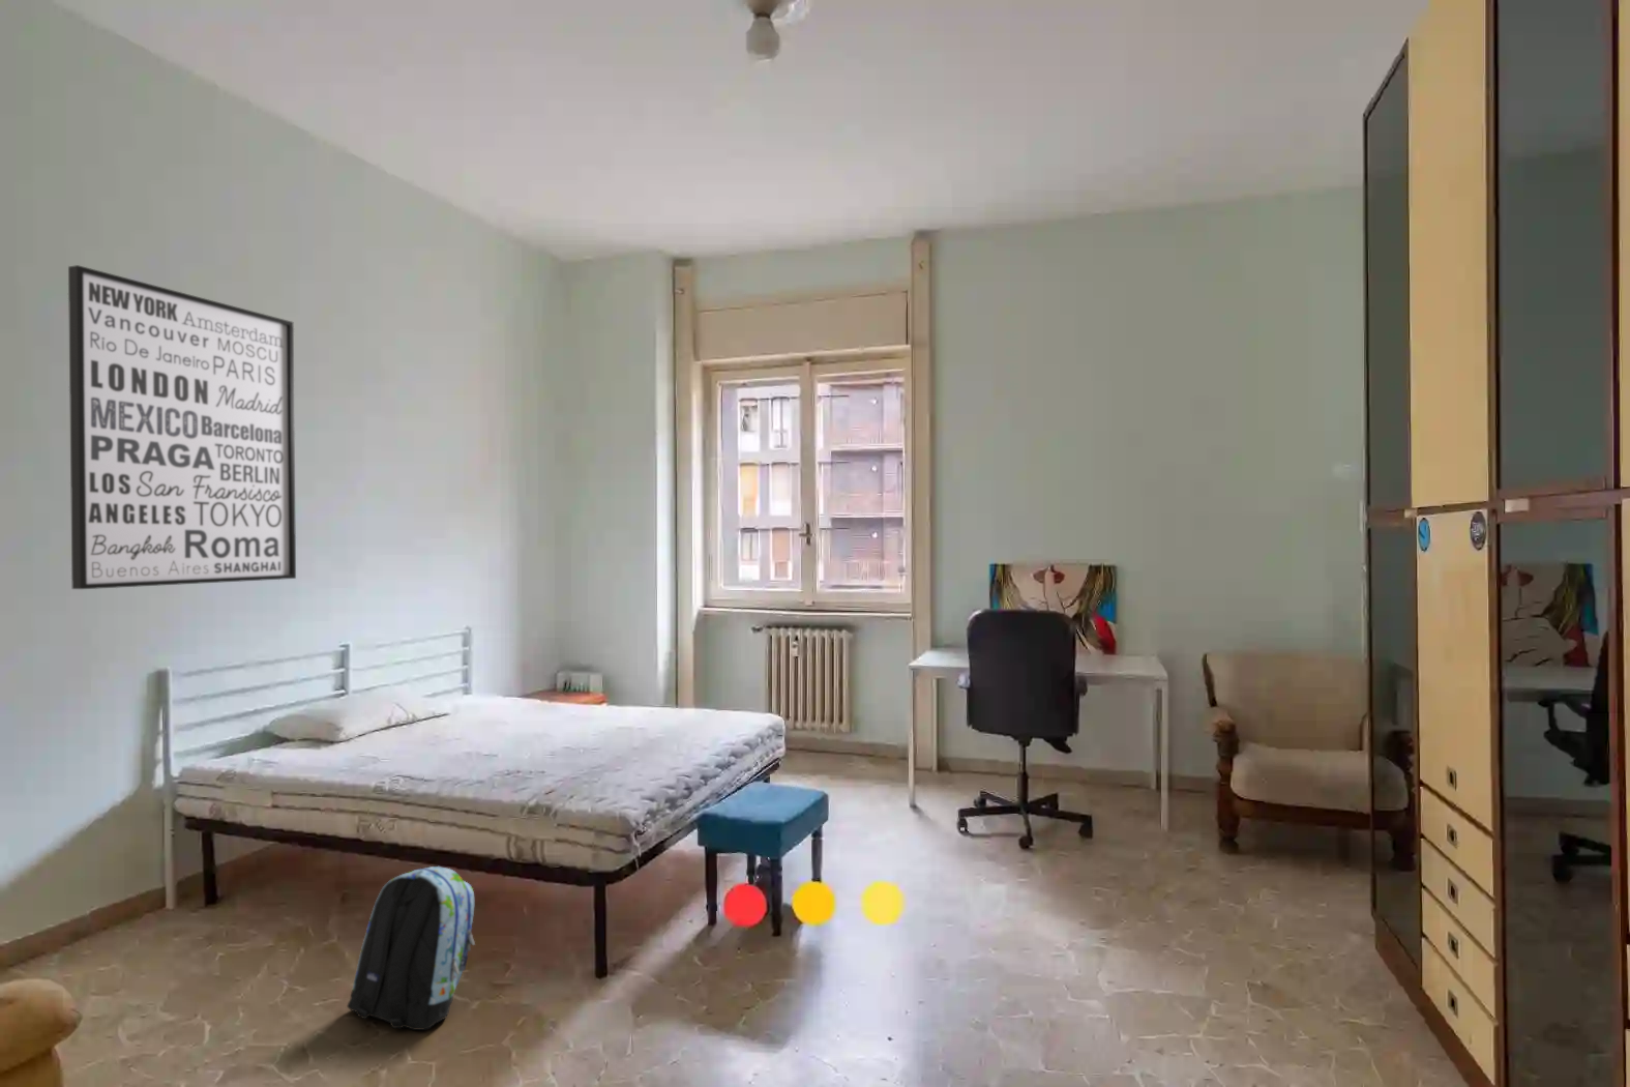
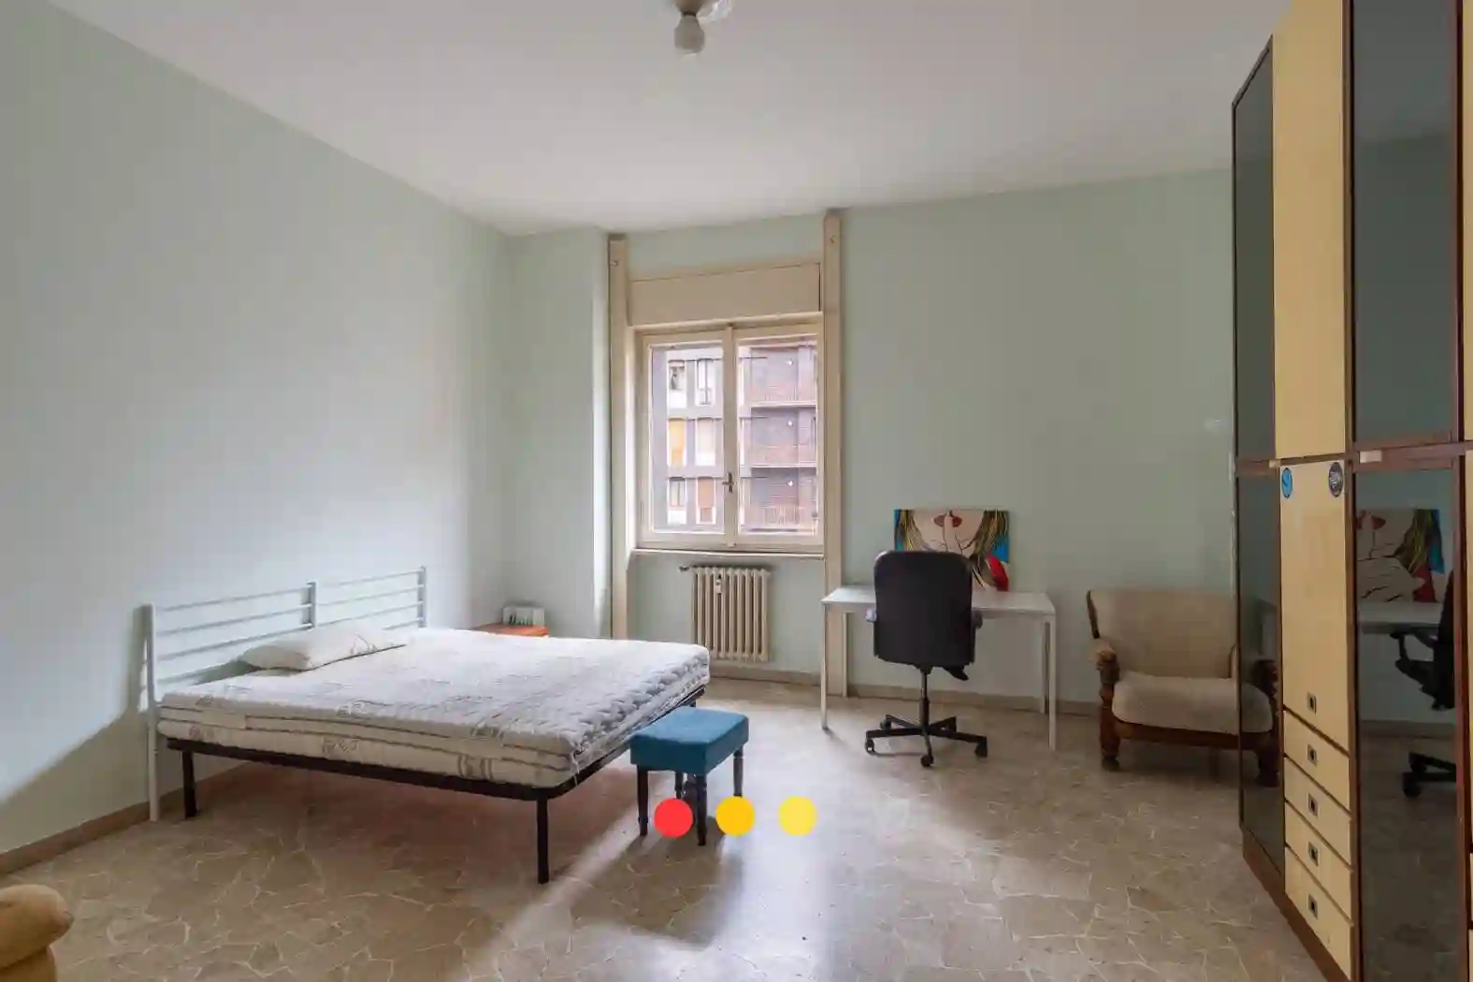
- wall art (194, 440)
- backpack (417, 937)
